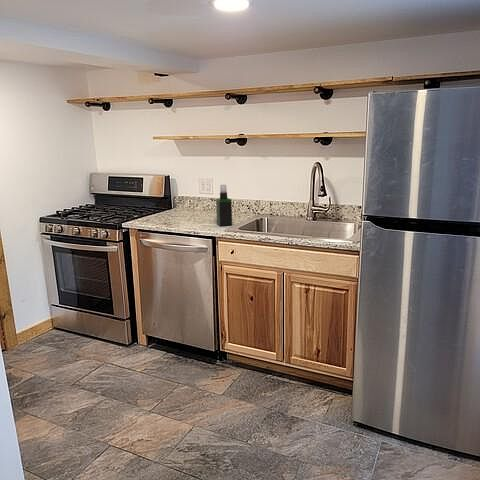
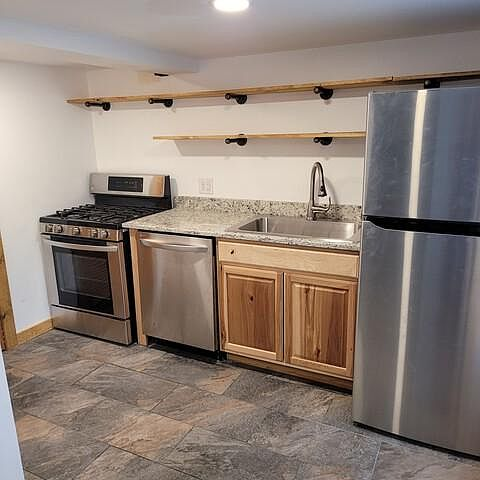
- spray bottle (223, 204)
